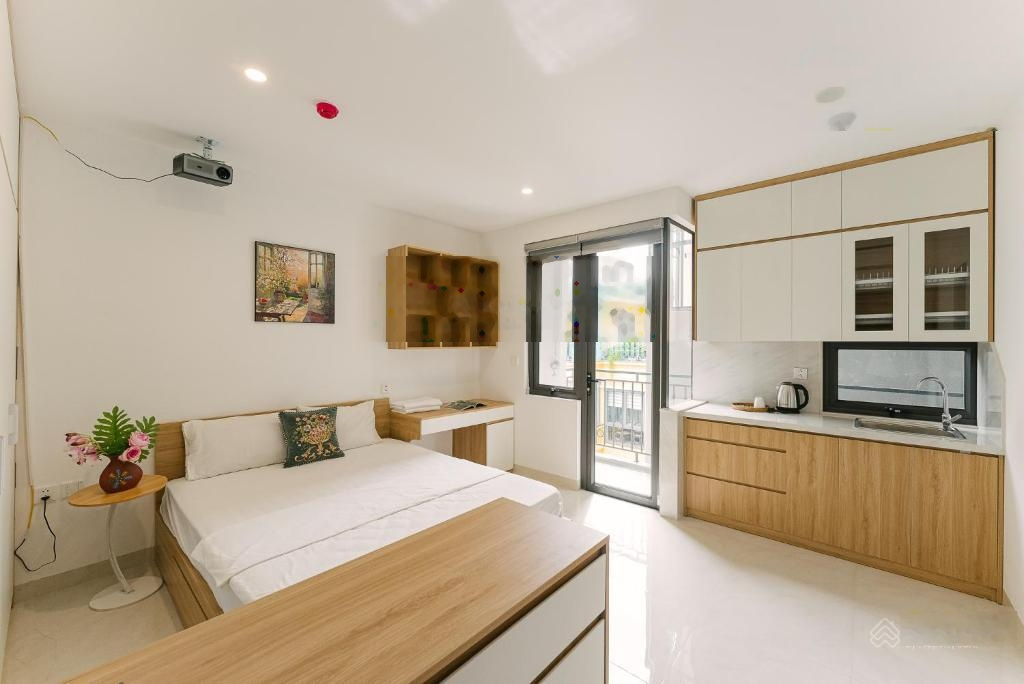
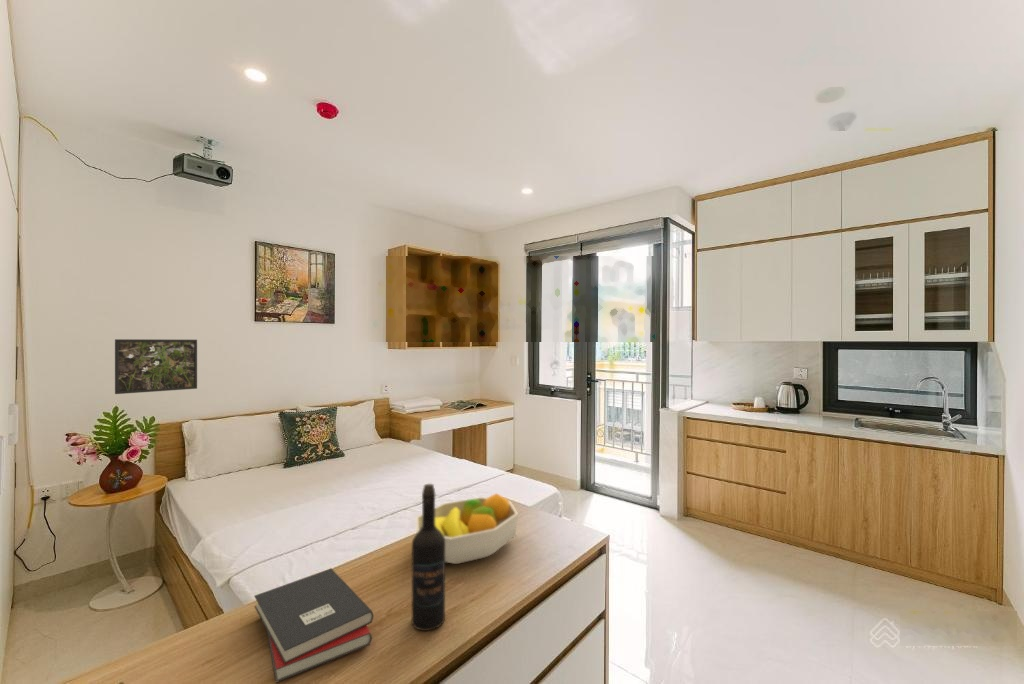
+ hardback book (312, 614)
+ fruit bowl (467, 523)
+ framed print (158, 365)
+ wine bottle (428, 553)
